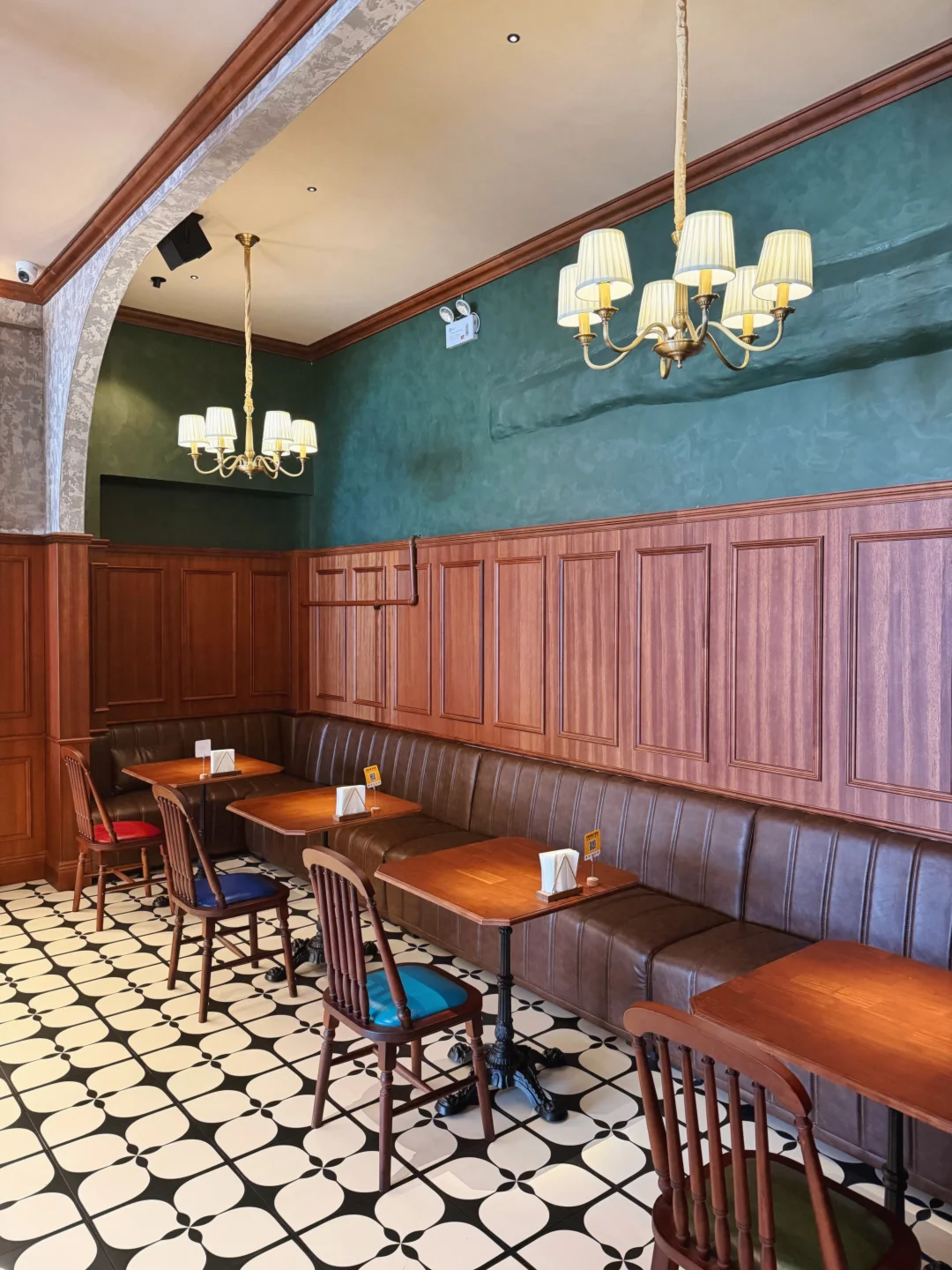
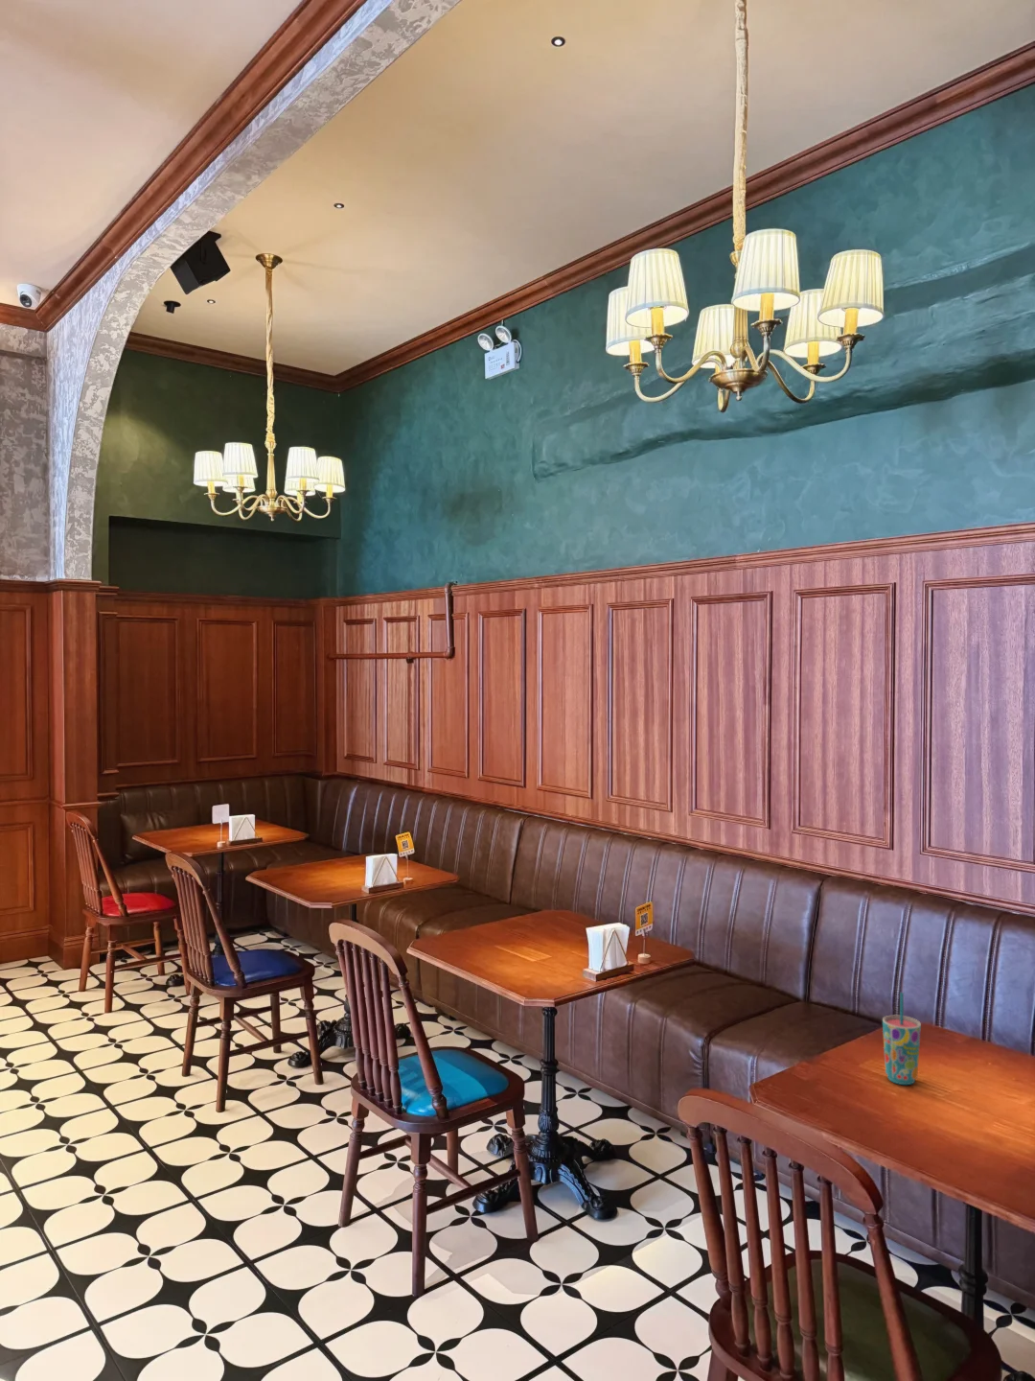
+ cup (901, 1035)
